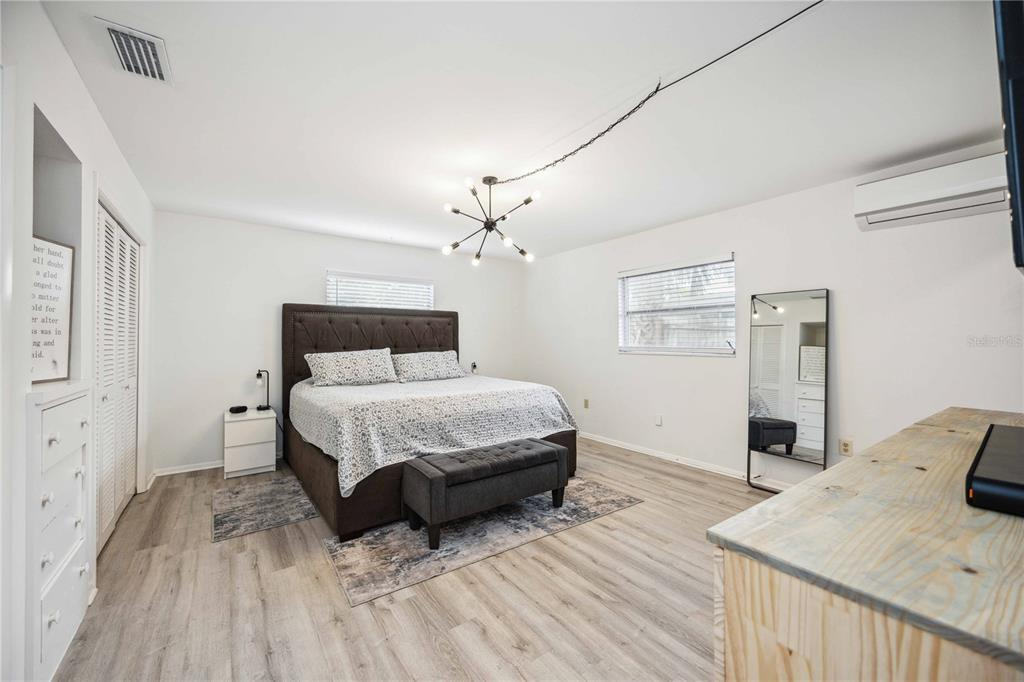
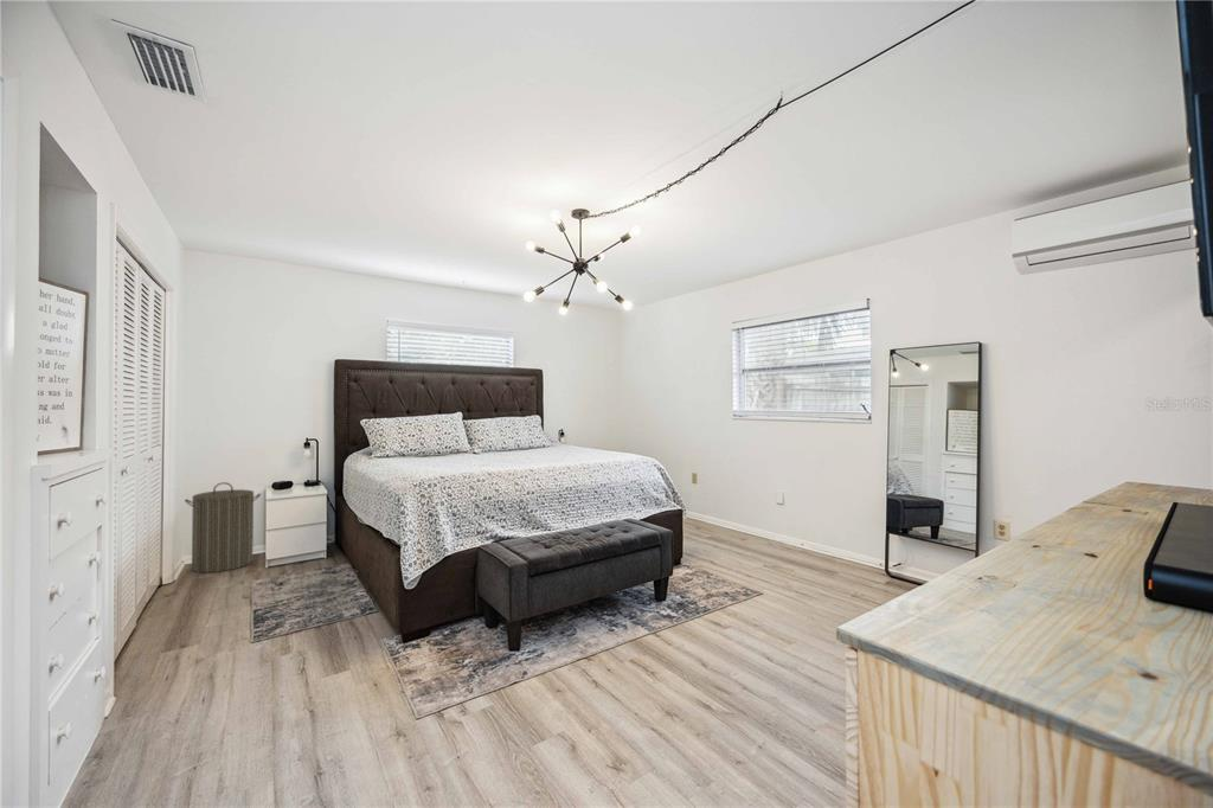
+ laundry hamper (223, 524)
